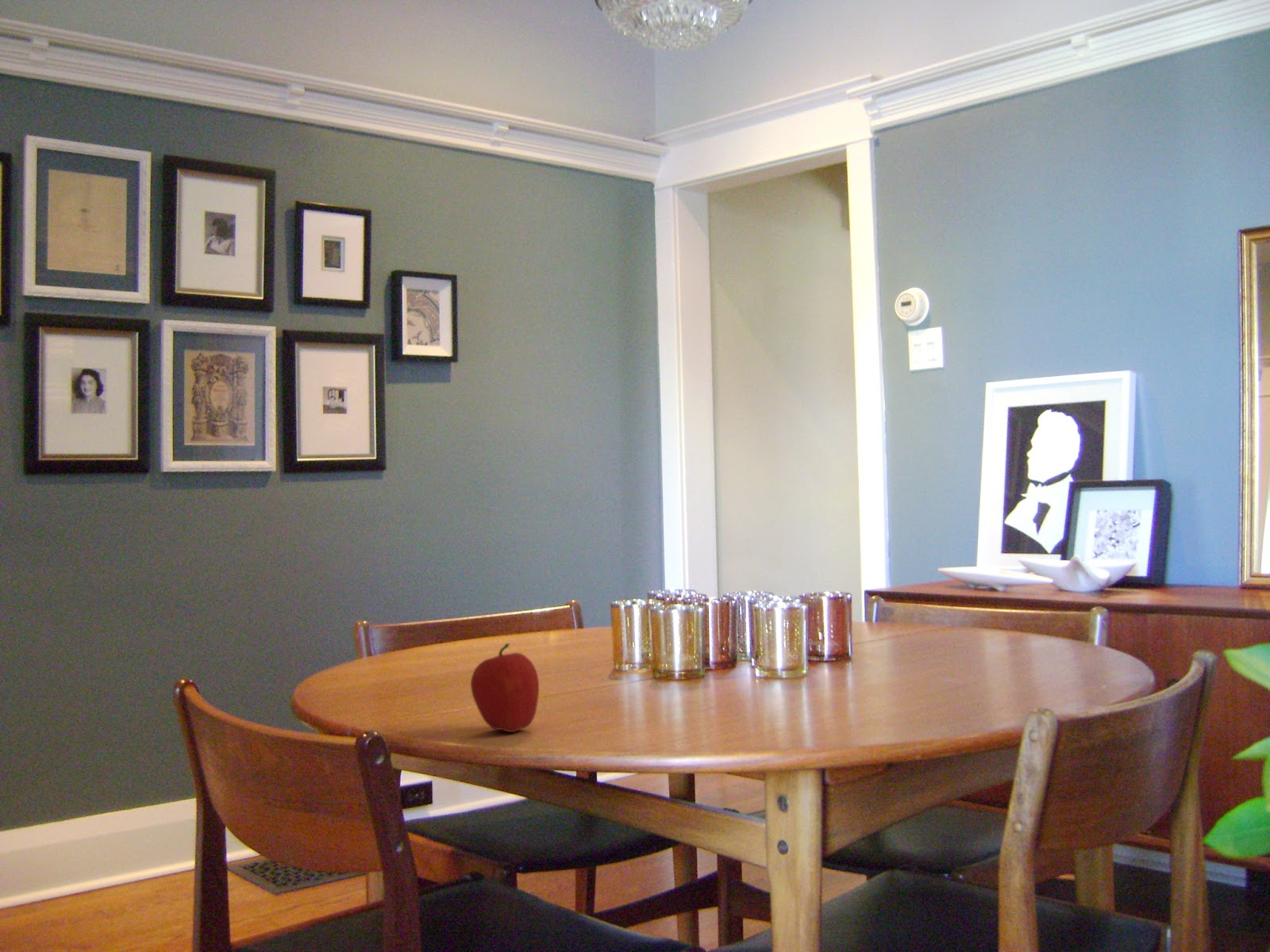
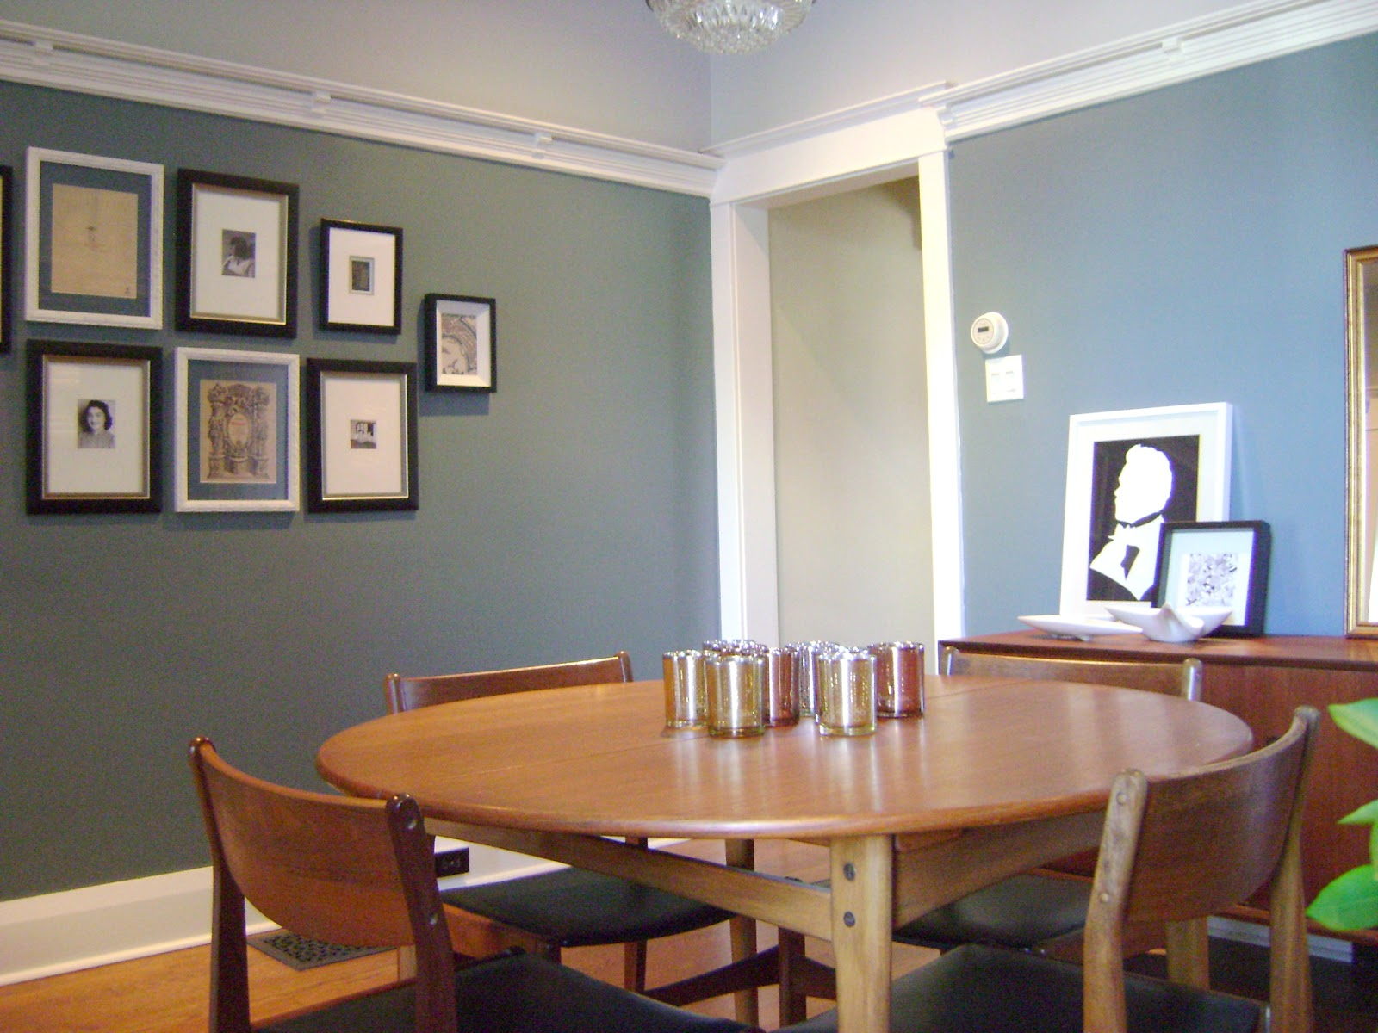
- fruit (506, 685)
